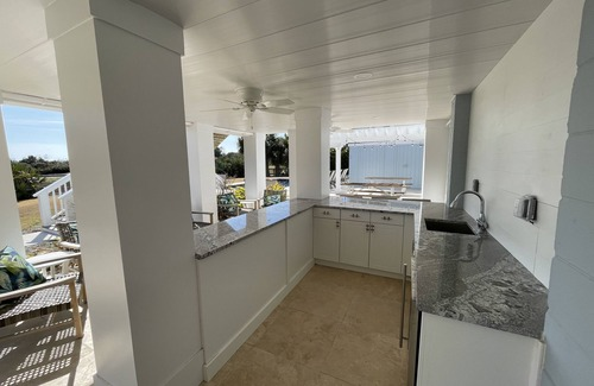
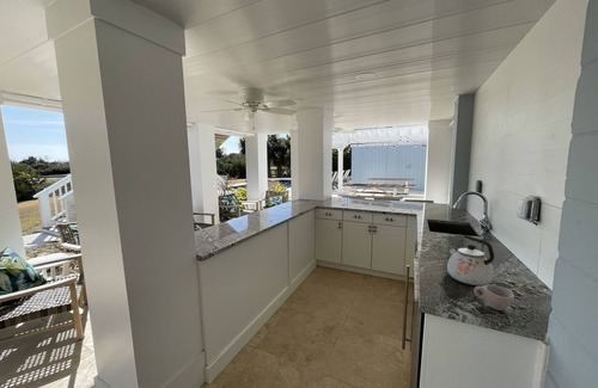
+ cup (493, 297)
+ kettle (469, 258)
